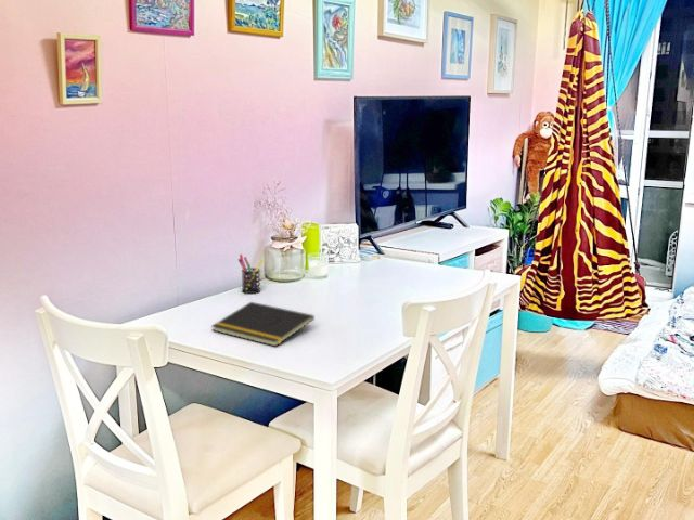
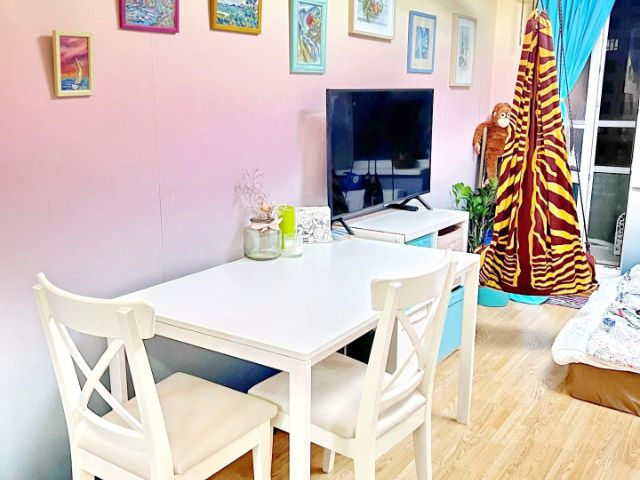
- notepad (262, 322)
- pen holder (249, 273)
